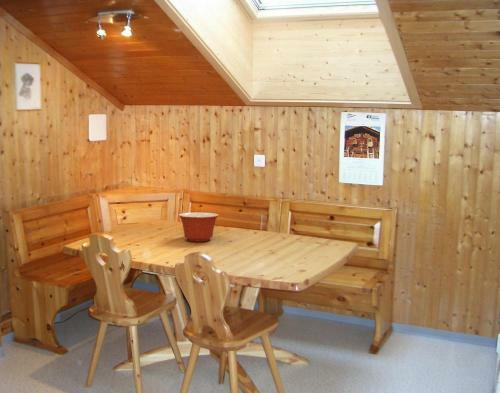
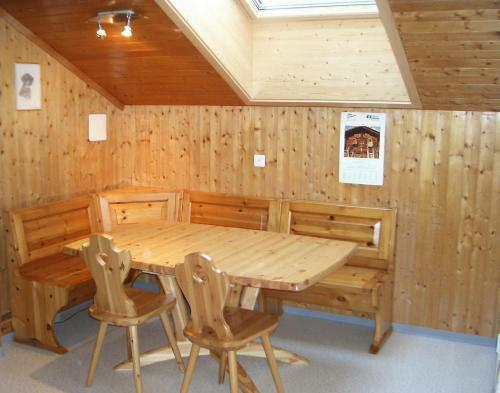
- mixing bowl (198, 227)
